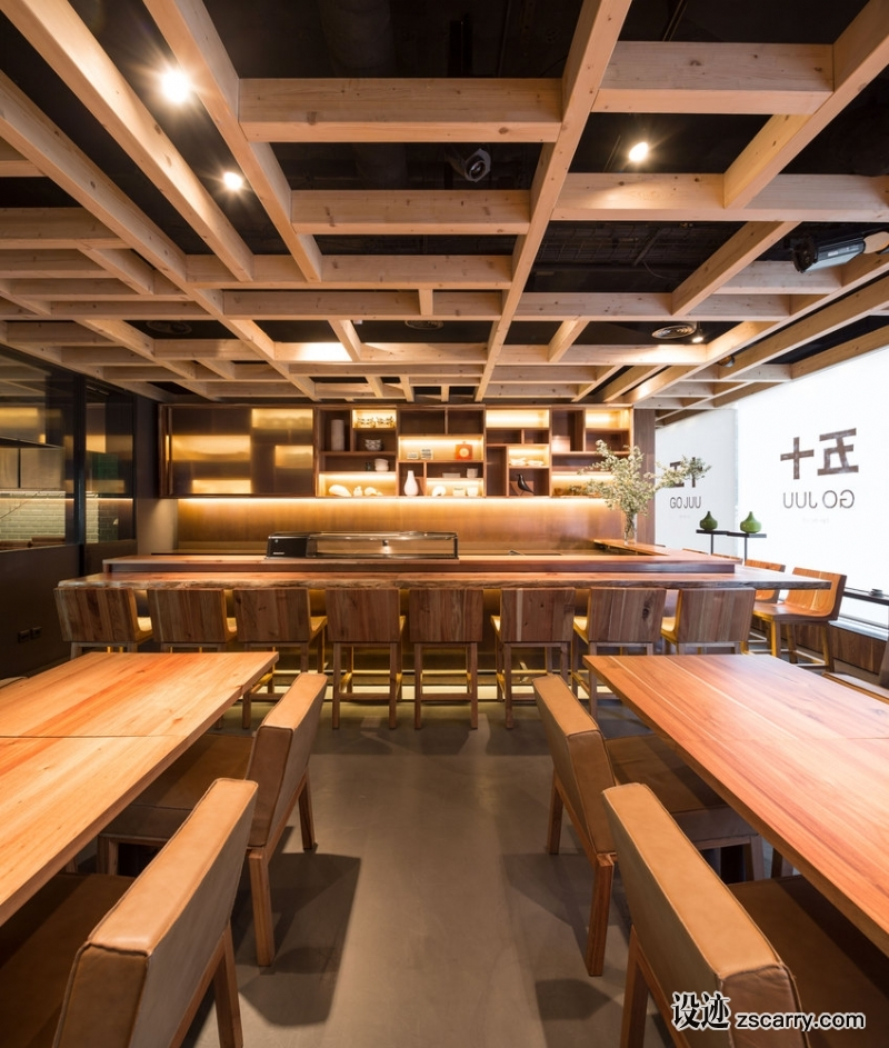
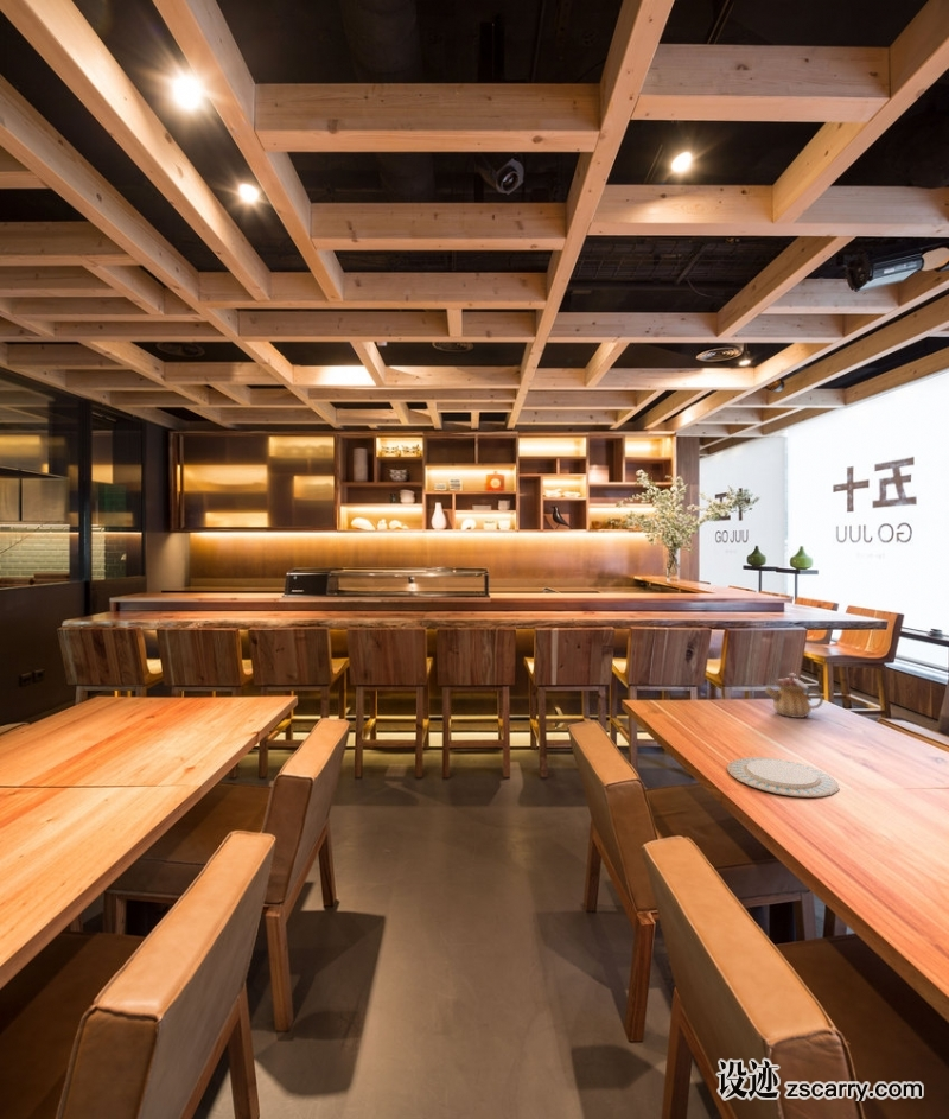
+ teapot (794, 693)
+ chinaware (781, 773)
